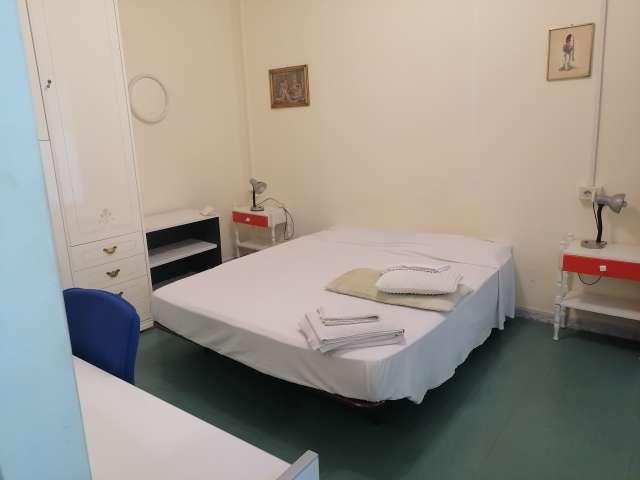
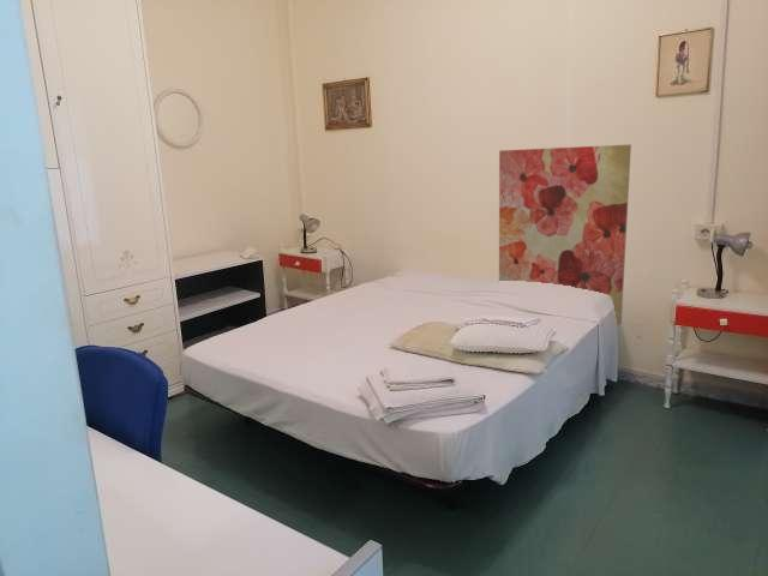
+ wall art (558, 234)
